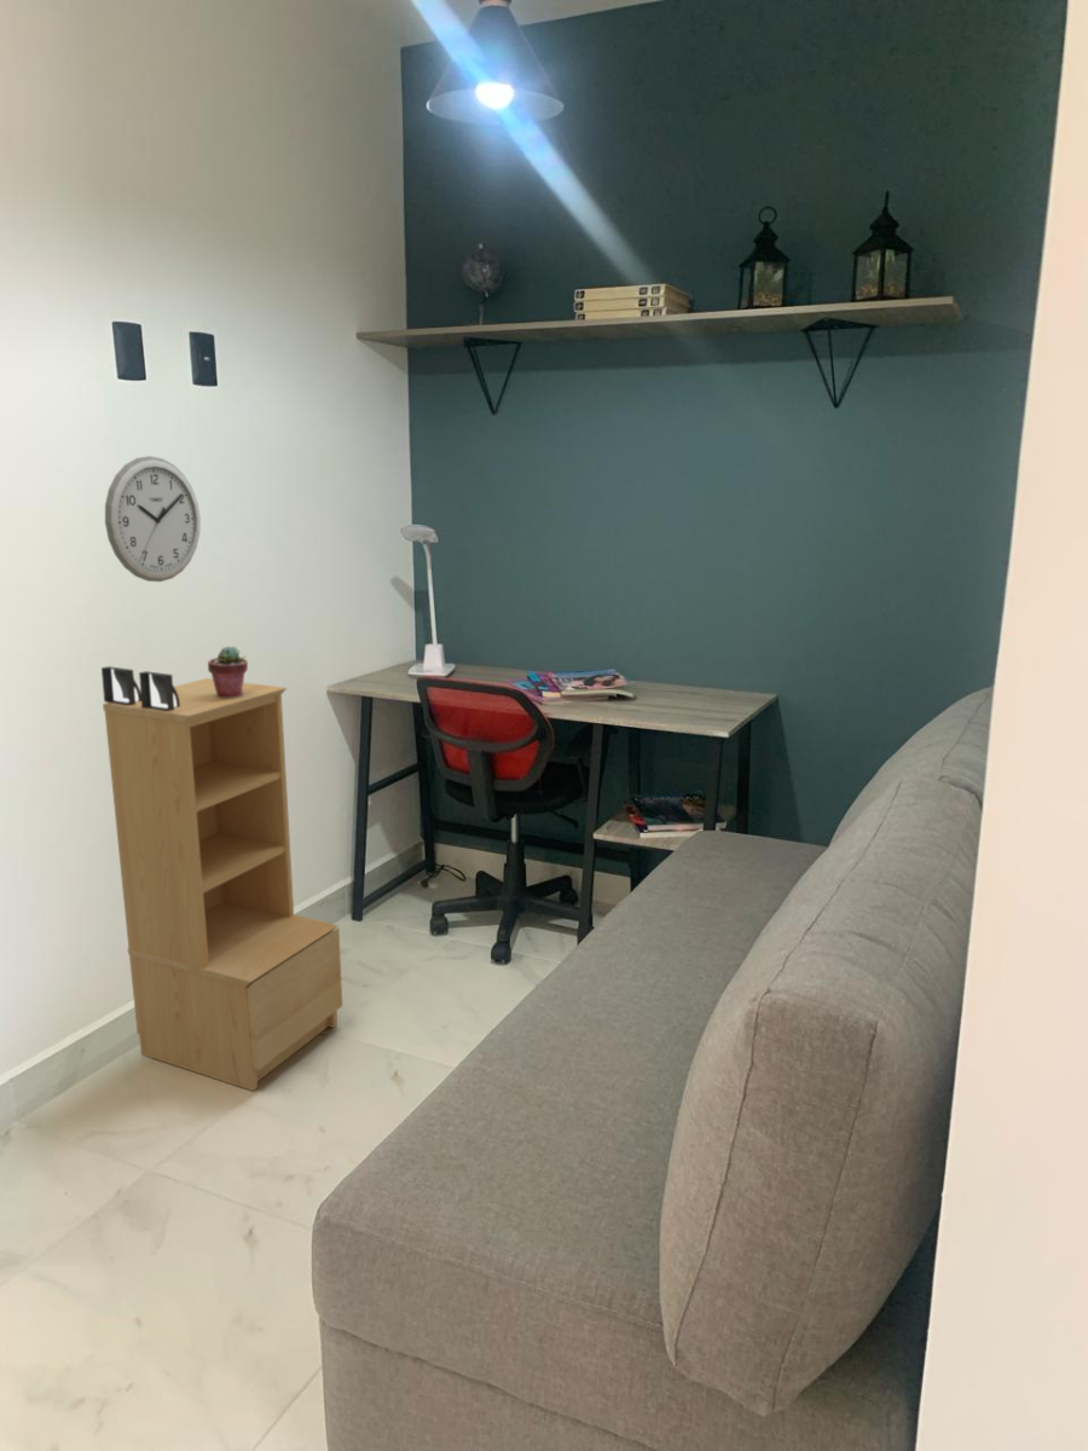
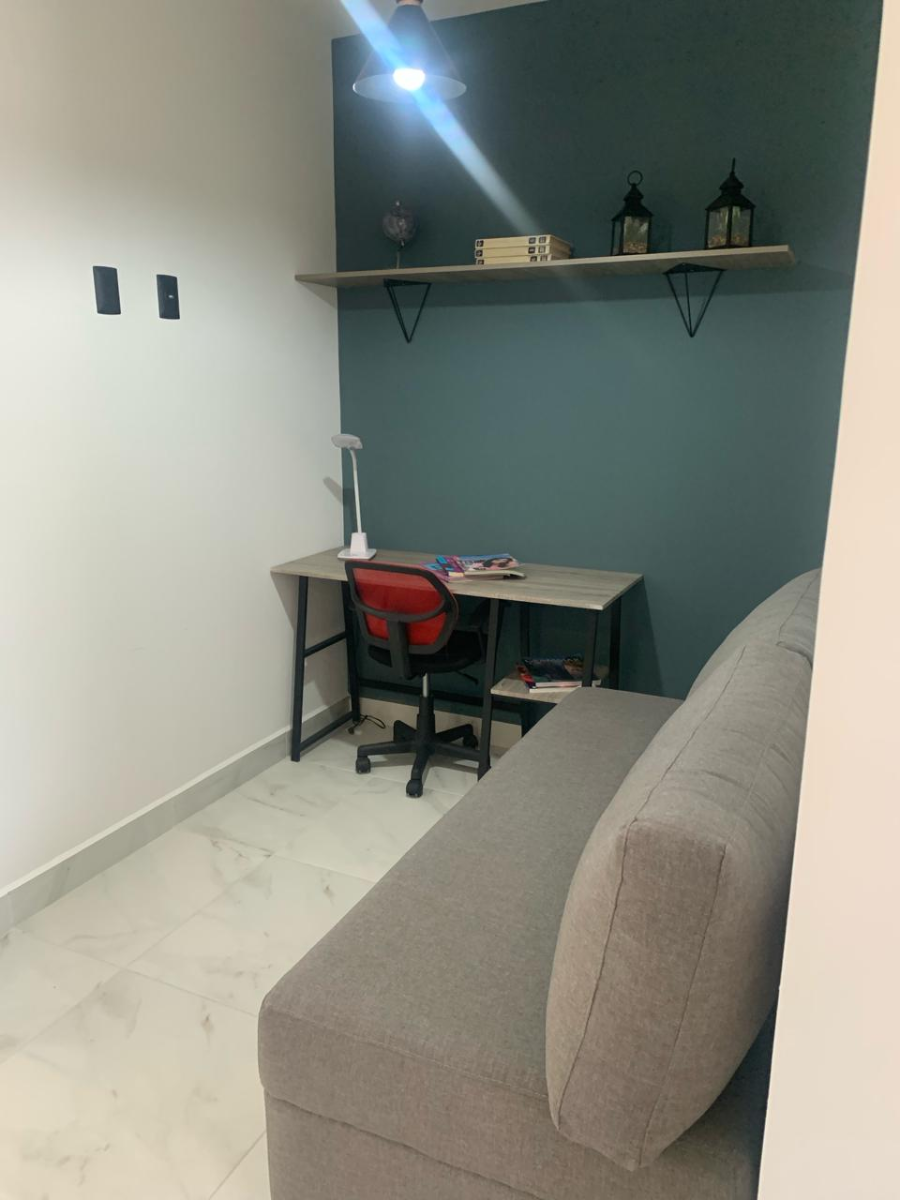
- bookend (141, 686)
- bookshelf (231, 875)
- wall clock (156, 520)
- potted succulent (227, 670)
